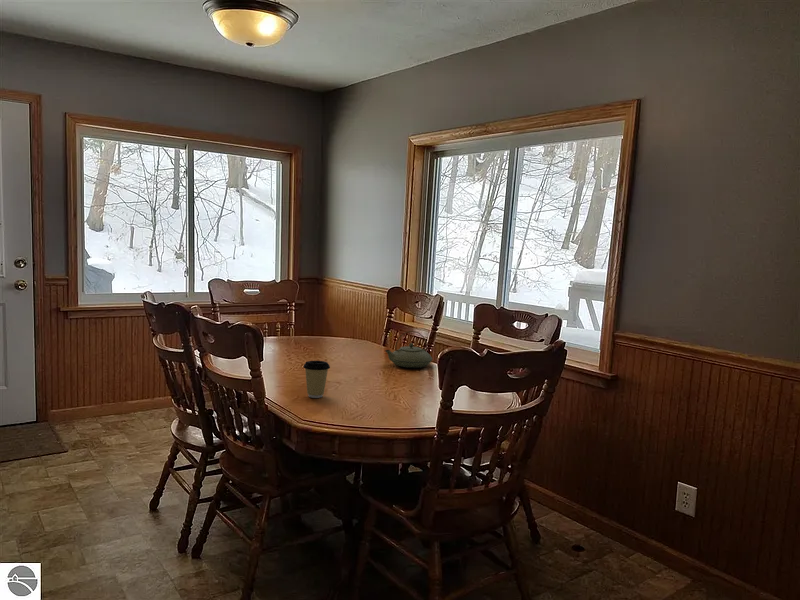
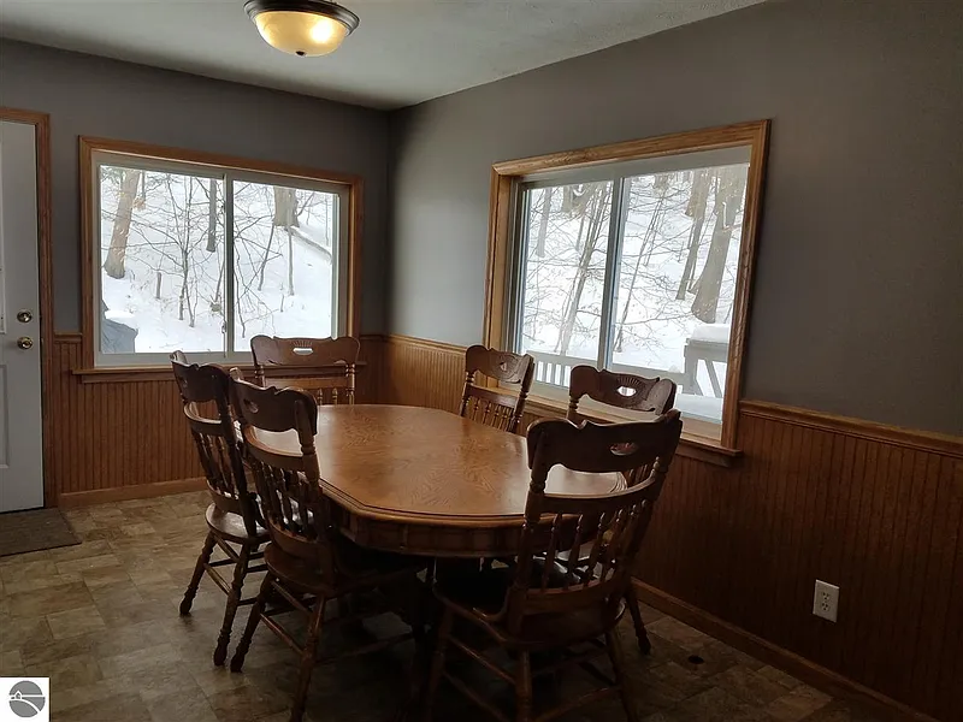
- teapot (408, 348)
- coffee cup (316, 378)
